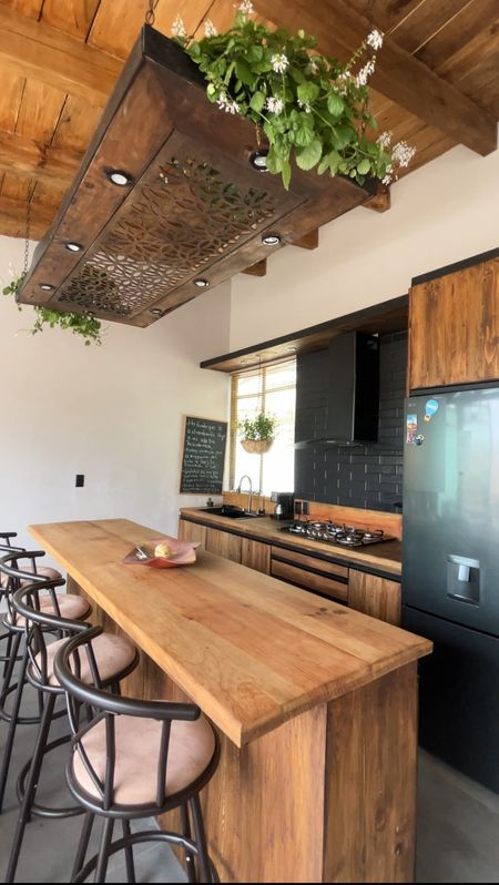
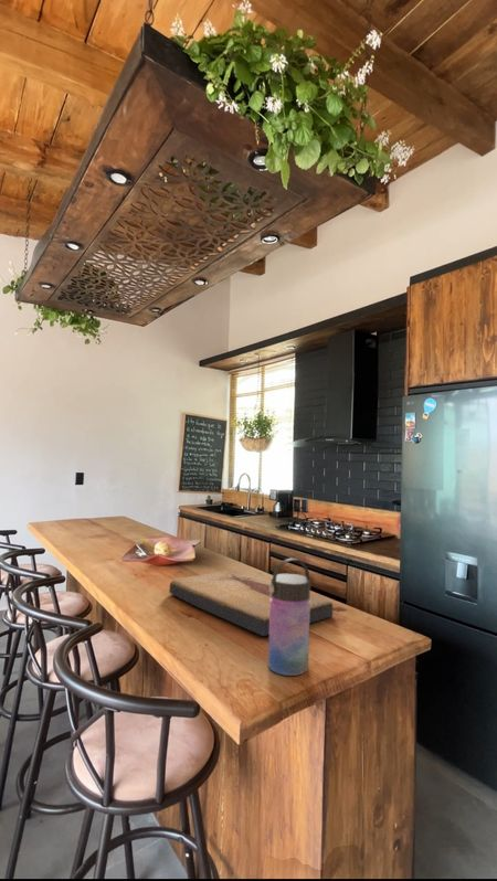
+ water bottle (289, 612)
+ fish fossil (245, 596)
